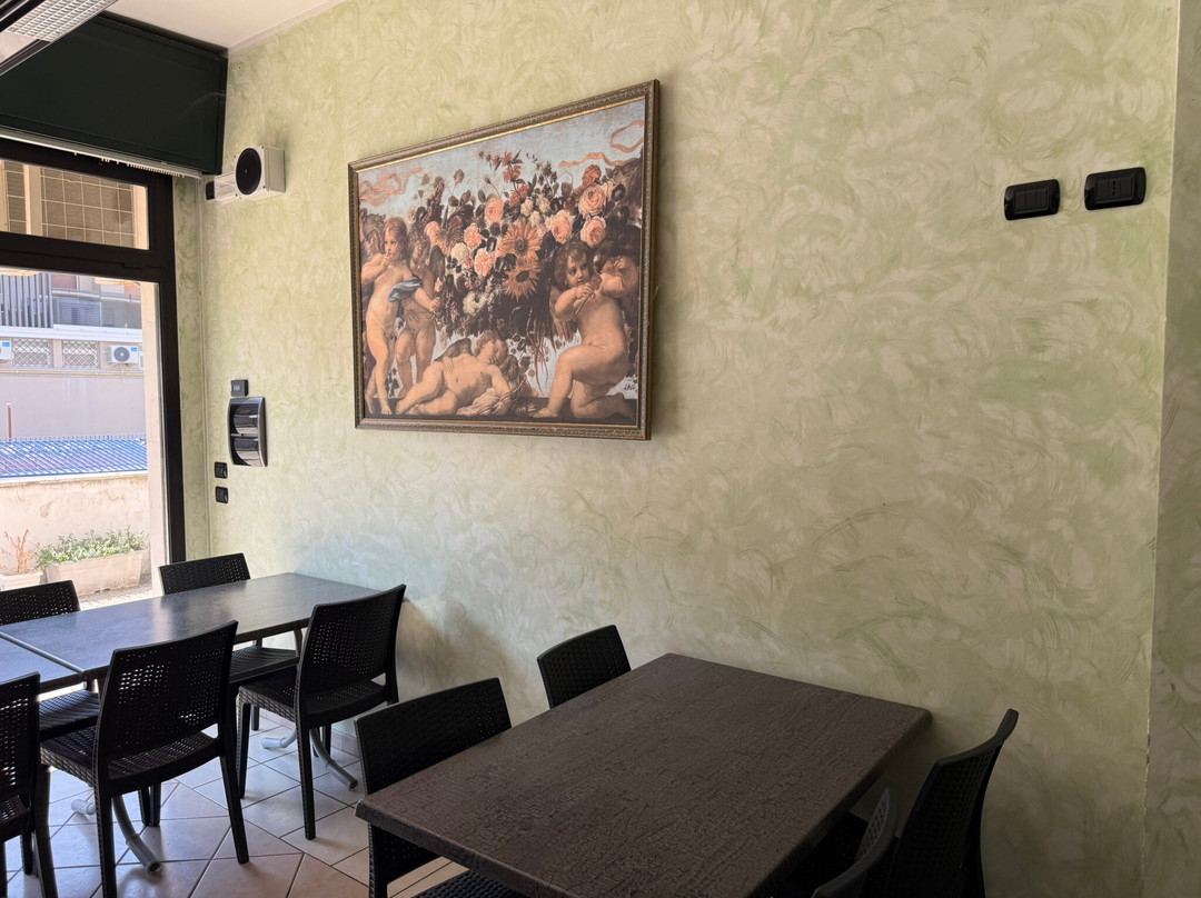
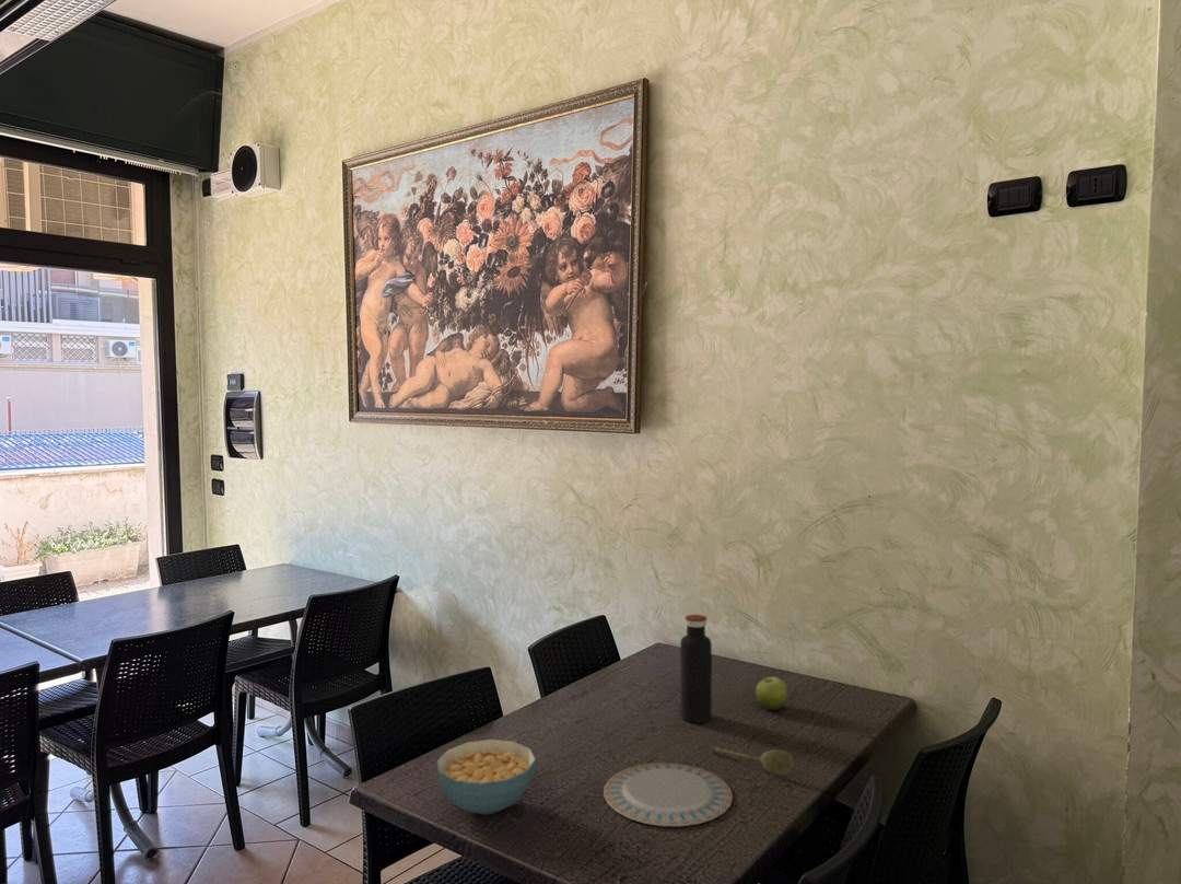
+ cereal bowl (487, 783)
+ soupspoon (748, 755)
+ water bottle (695, 667)
+ fruit (771, 693)
+ chinaware (667, 789)
